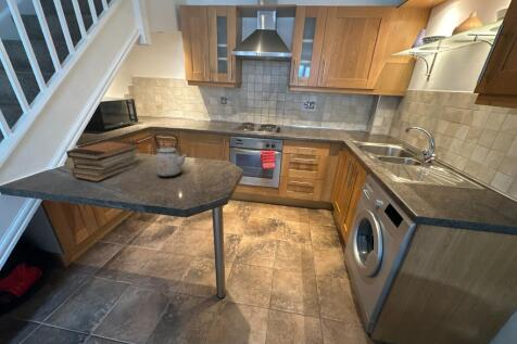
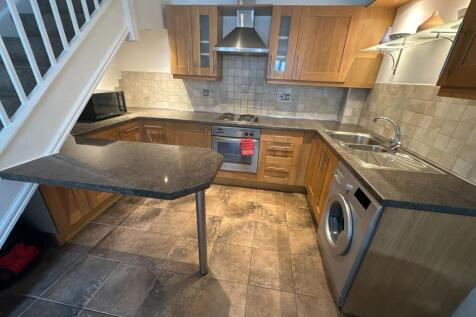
- kettle (172, 154)
- book stack (108, 158)
